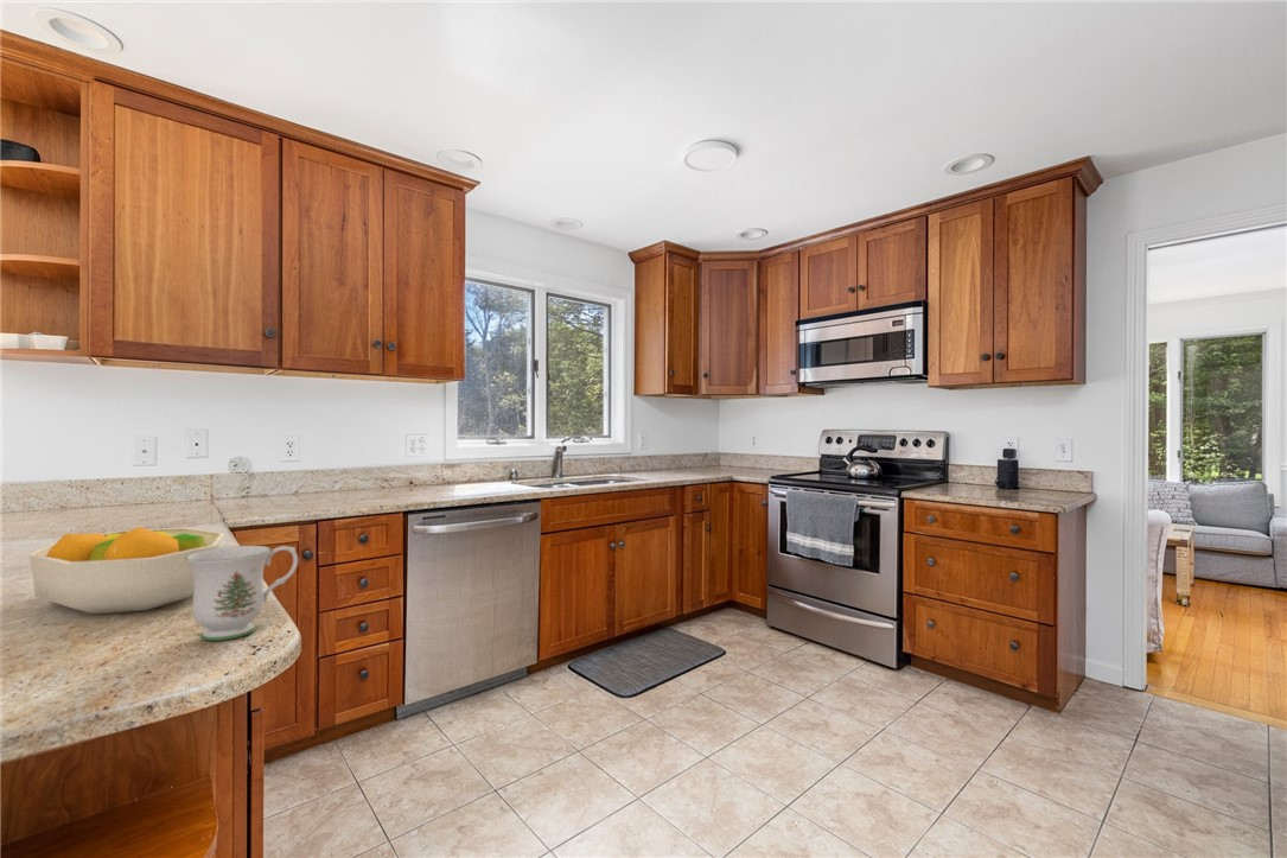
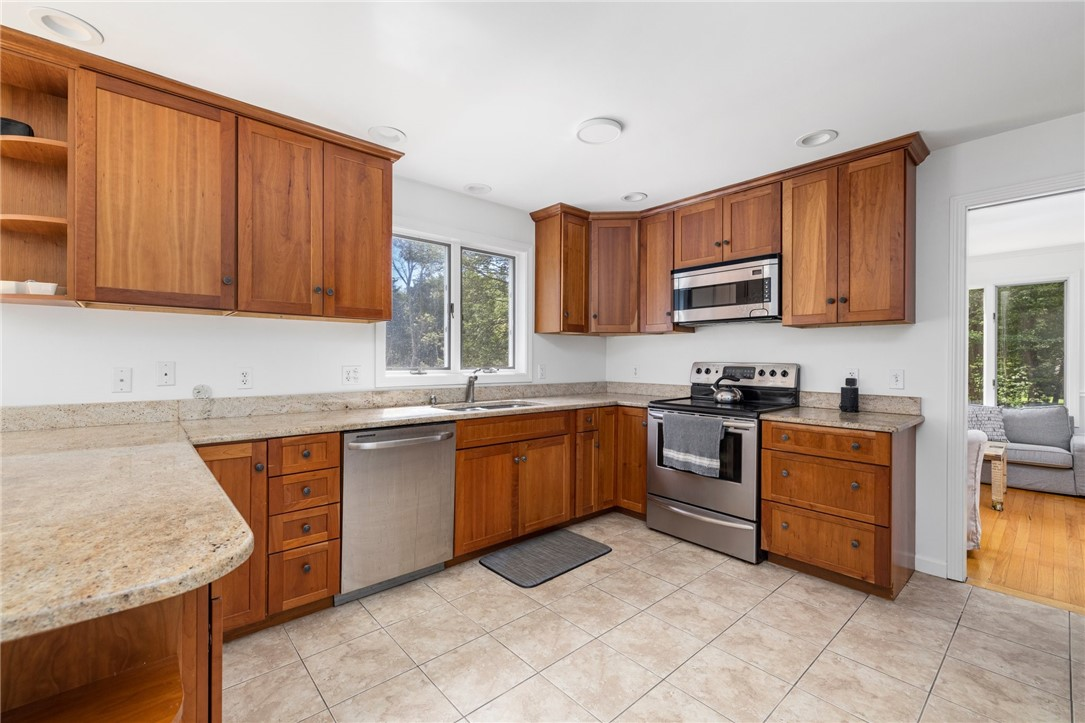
- mug (244, 590)
- fruit bowl (135, 557)
